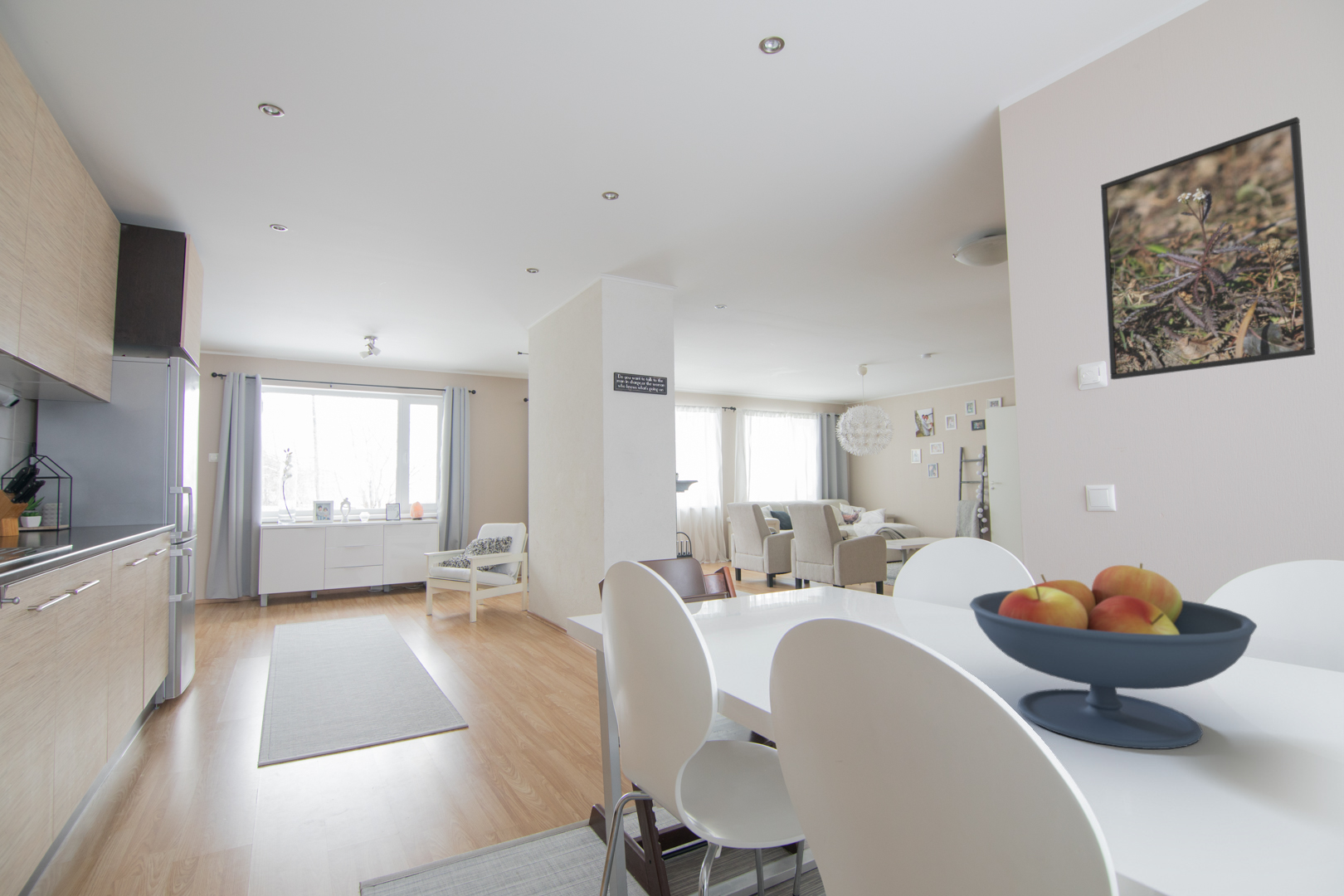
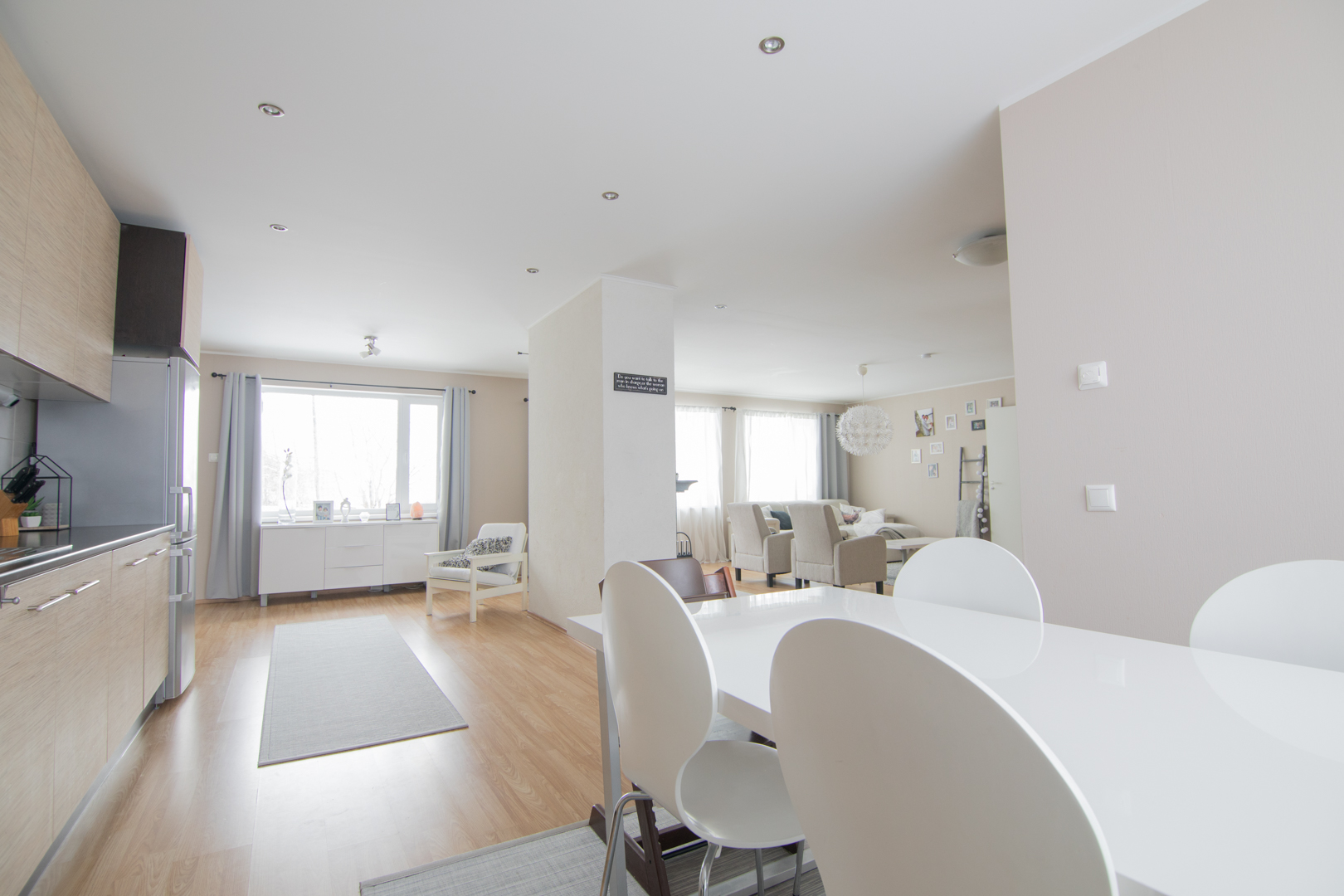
- fruit bowl (1100, 644)
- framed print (1196, 261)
